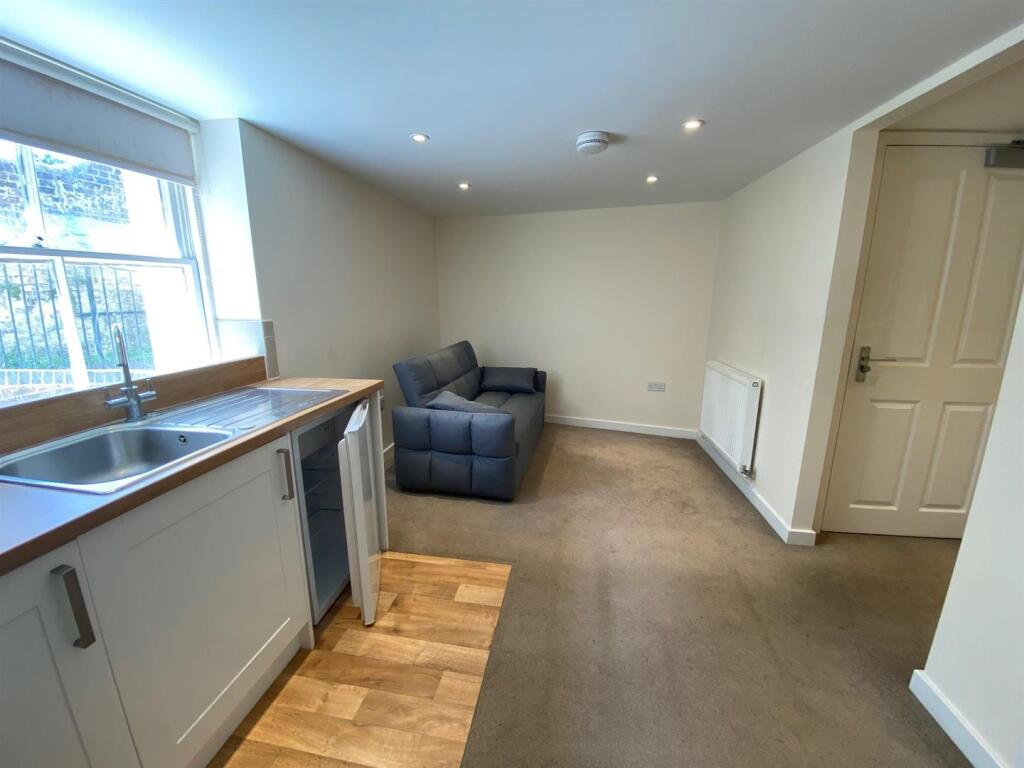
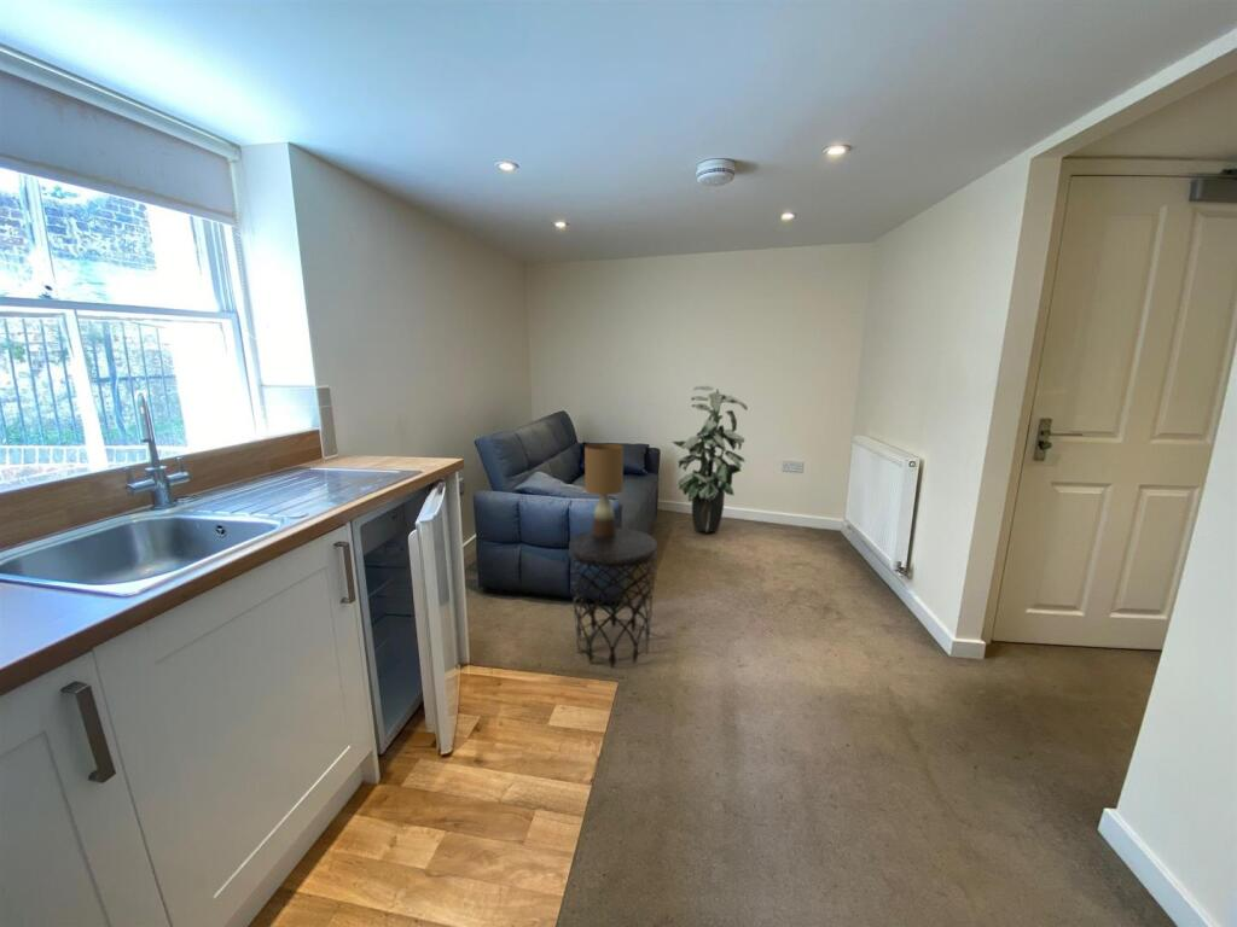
+ table lamp (604, 490)
+ indoor plant (708, 459)
+ side table (612, 595)
